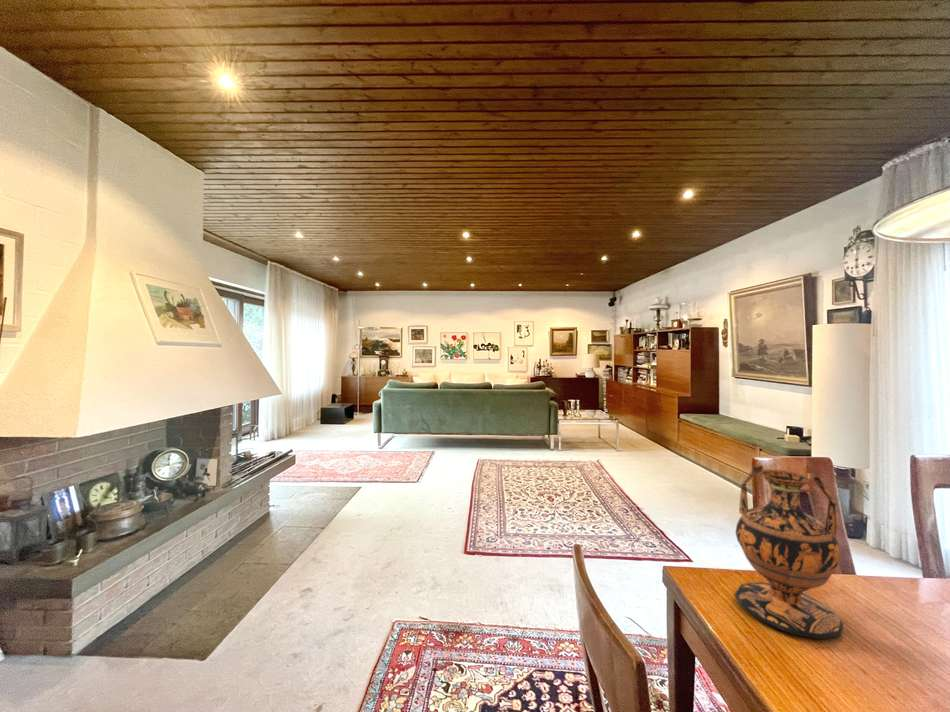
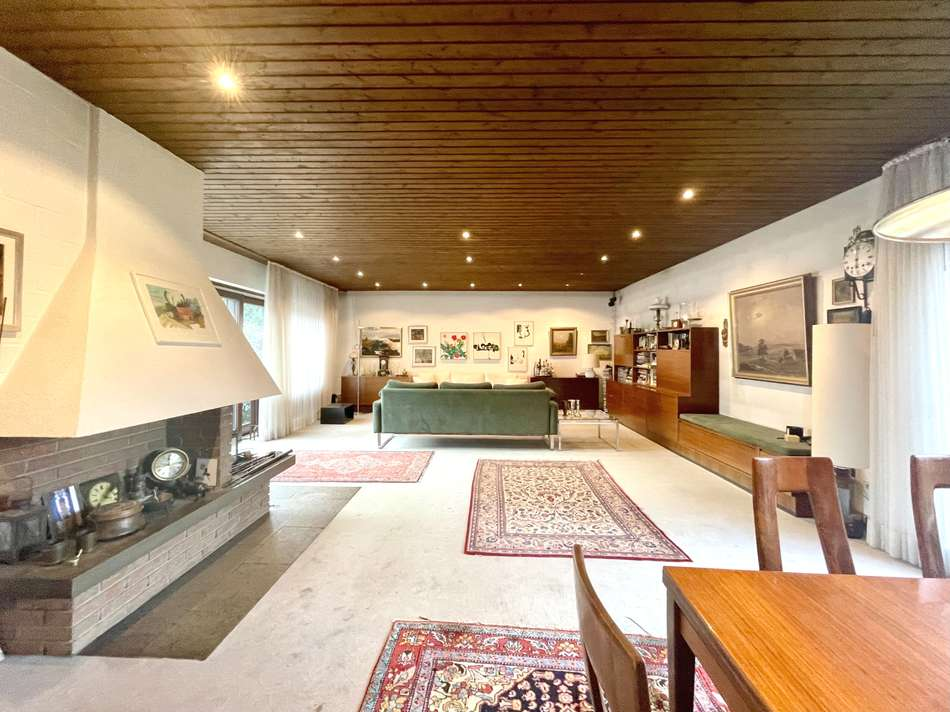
- vase (785, 540)
